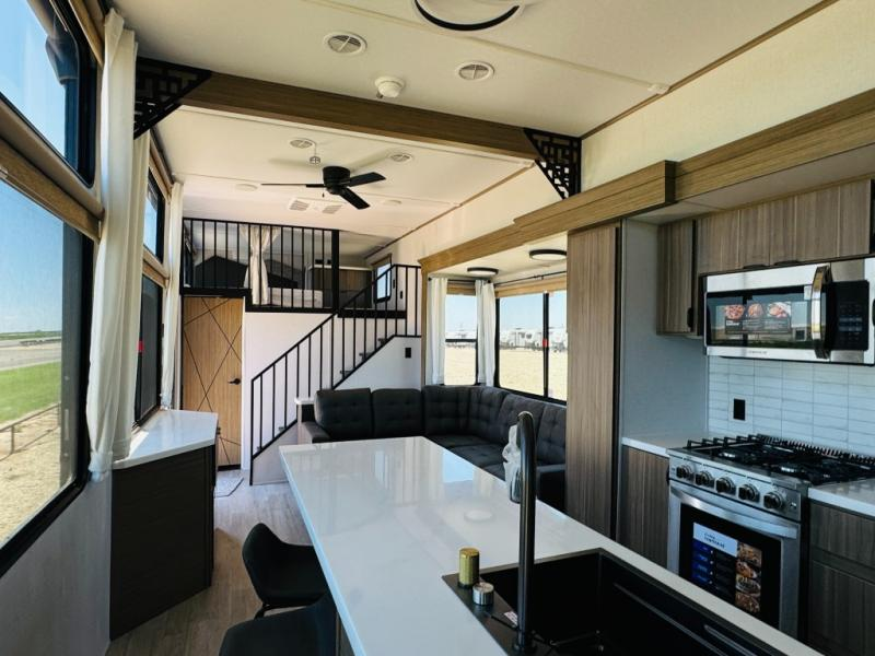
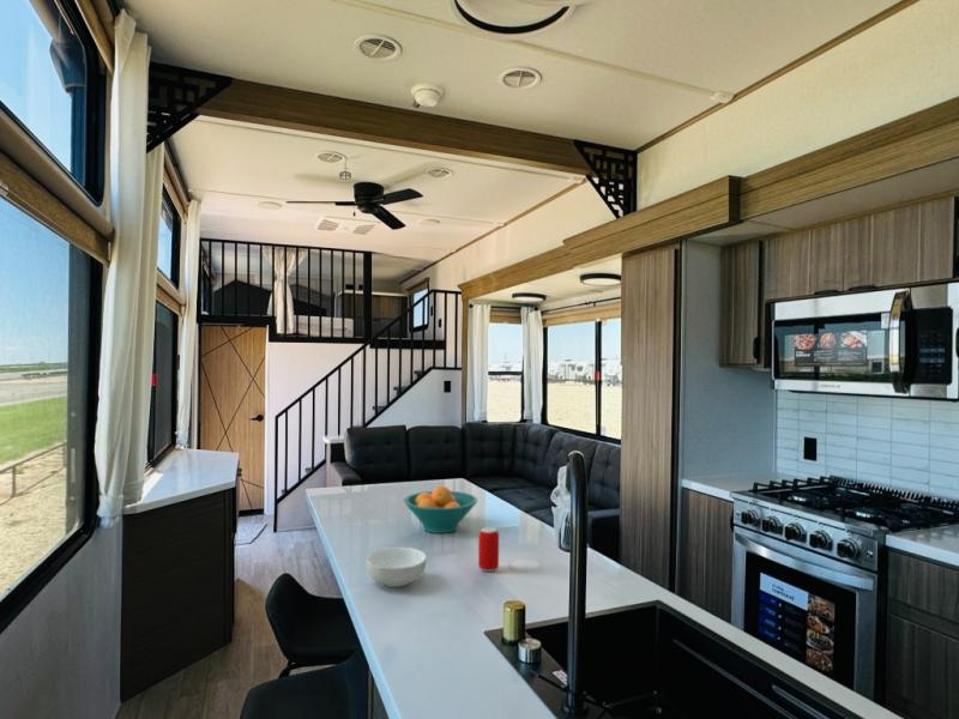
+ beverage can (488, 549)
+ fruit bowl (440, 507)
+ cereal bowl (396, 568)
